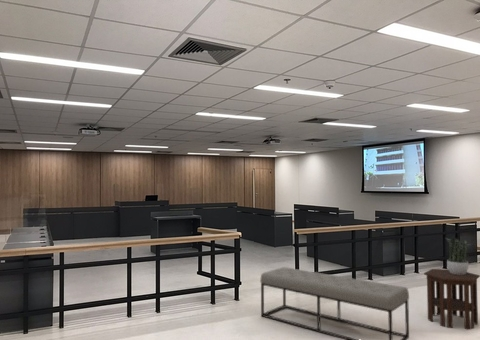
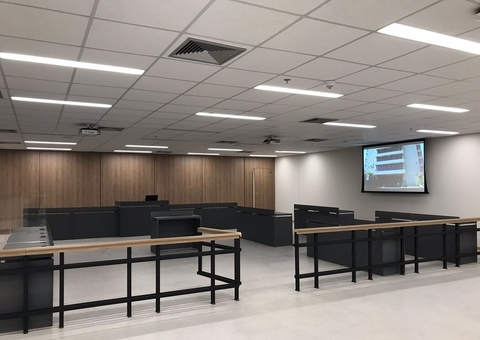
- side table (451, 297)
- bench (330, 299)
- potted plant (458, 254)
